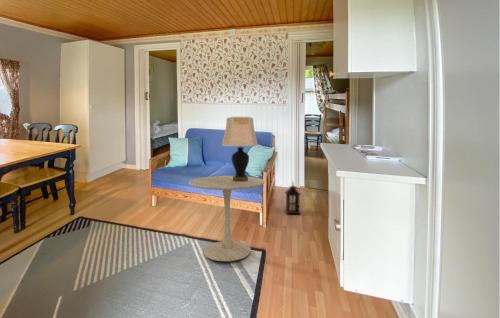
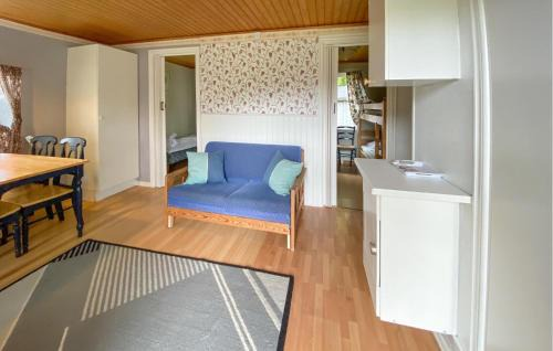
- lantern (292, 196)
- side table (227, 216)
- table lamp (240, 149)
